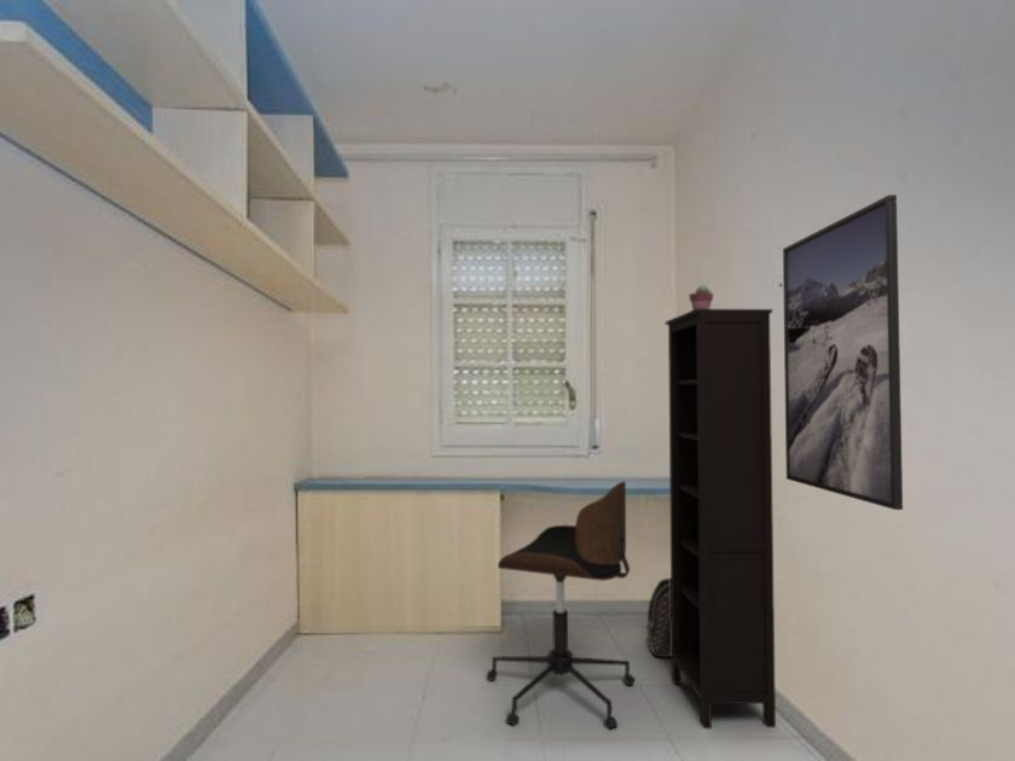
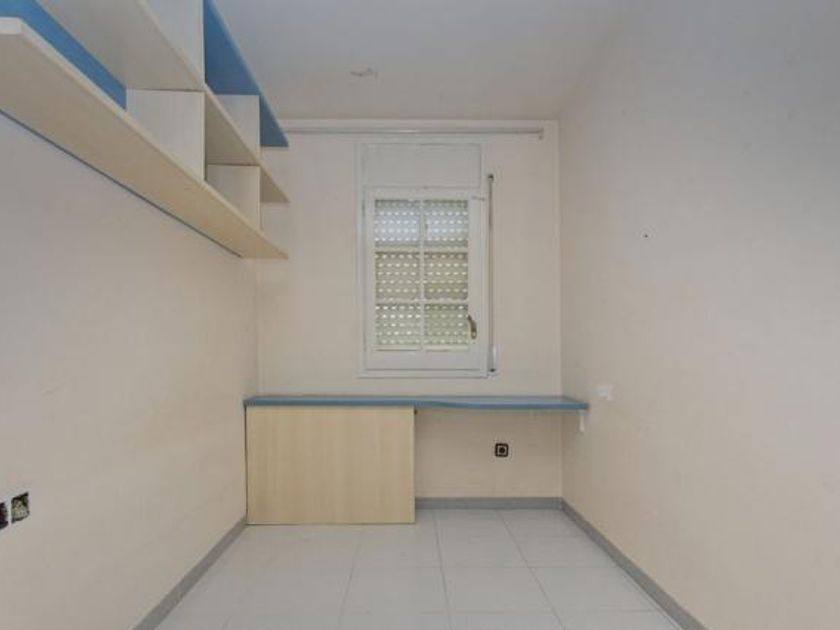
- office chair (556, 585)
- bookcase (717, 506)
- backpack (669, 610)
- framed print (833, 358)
- potted succulent (701, 298)
